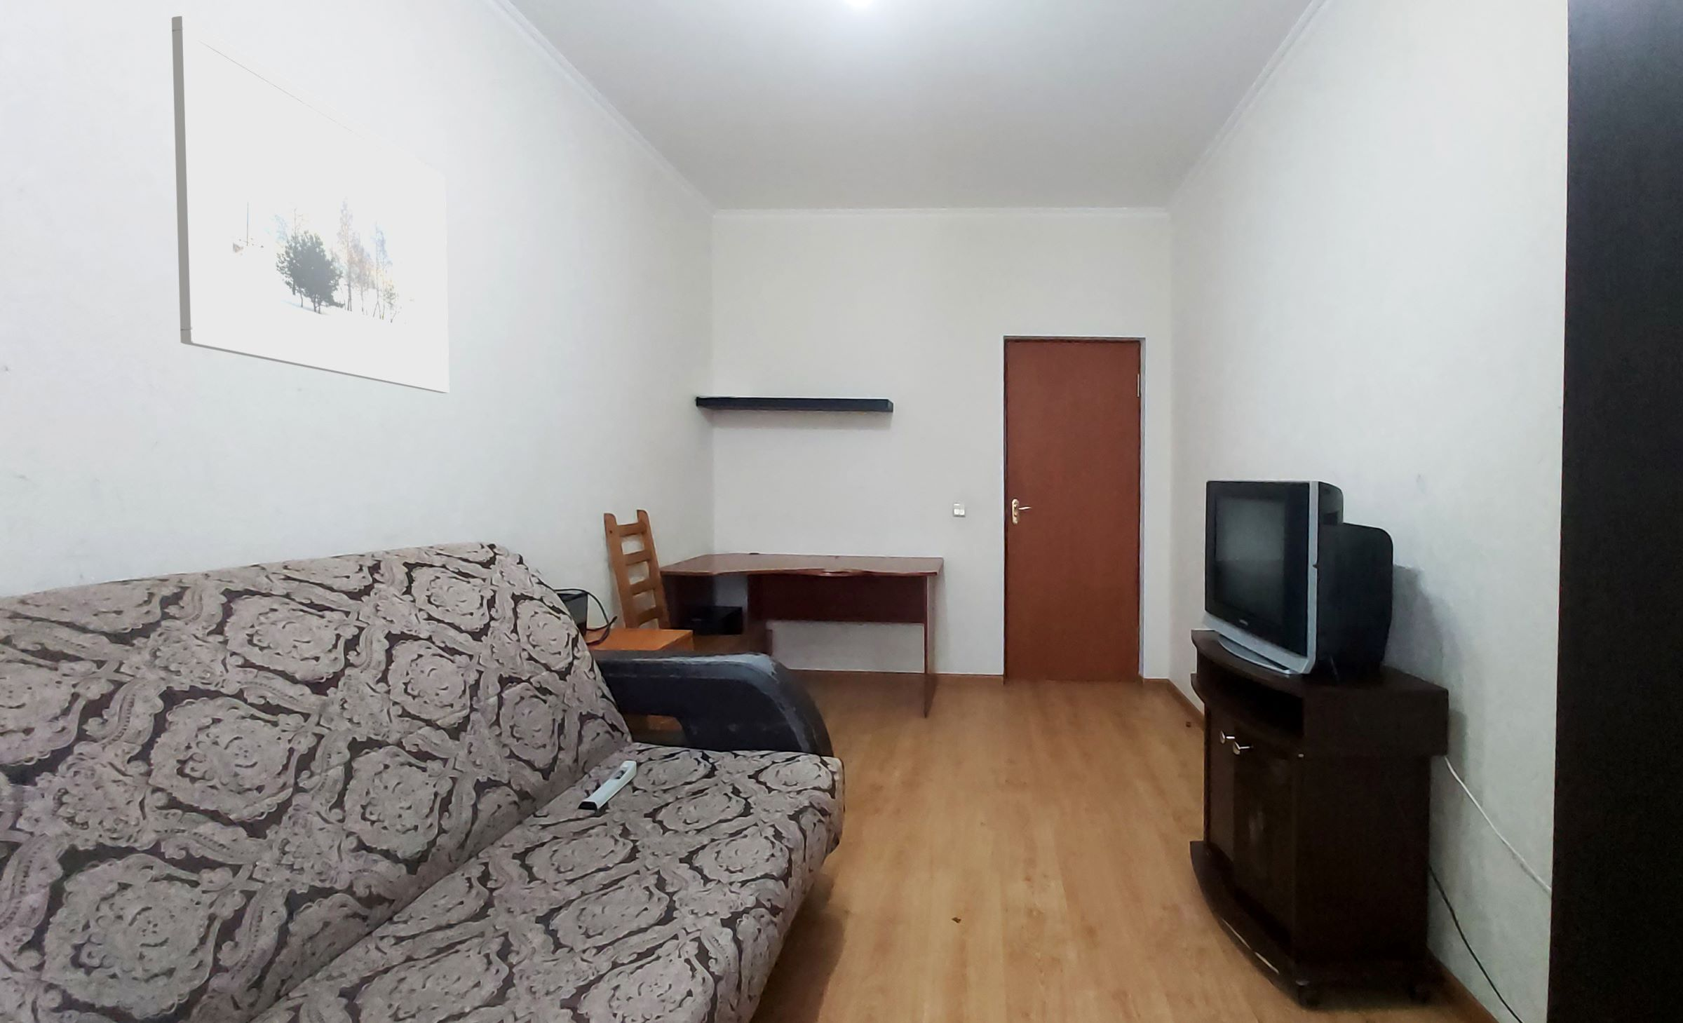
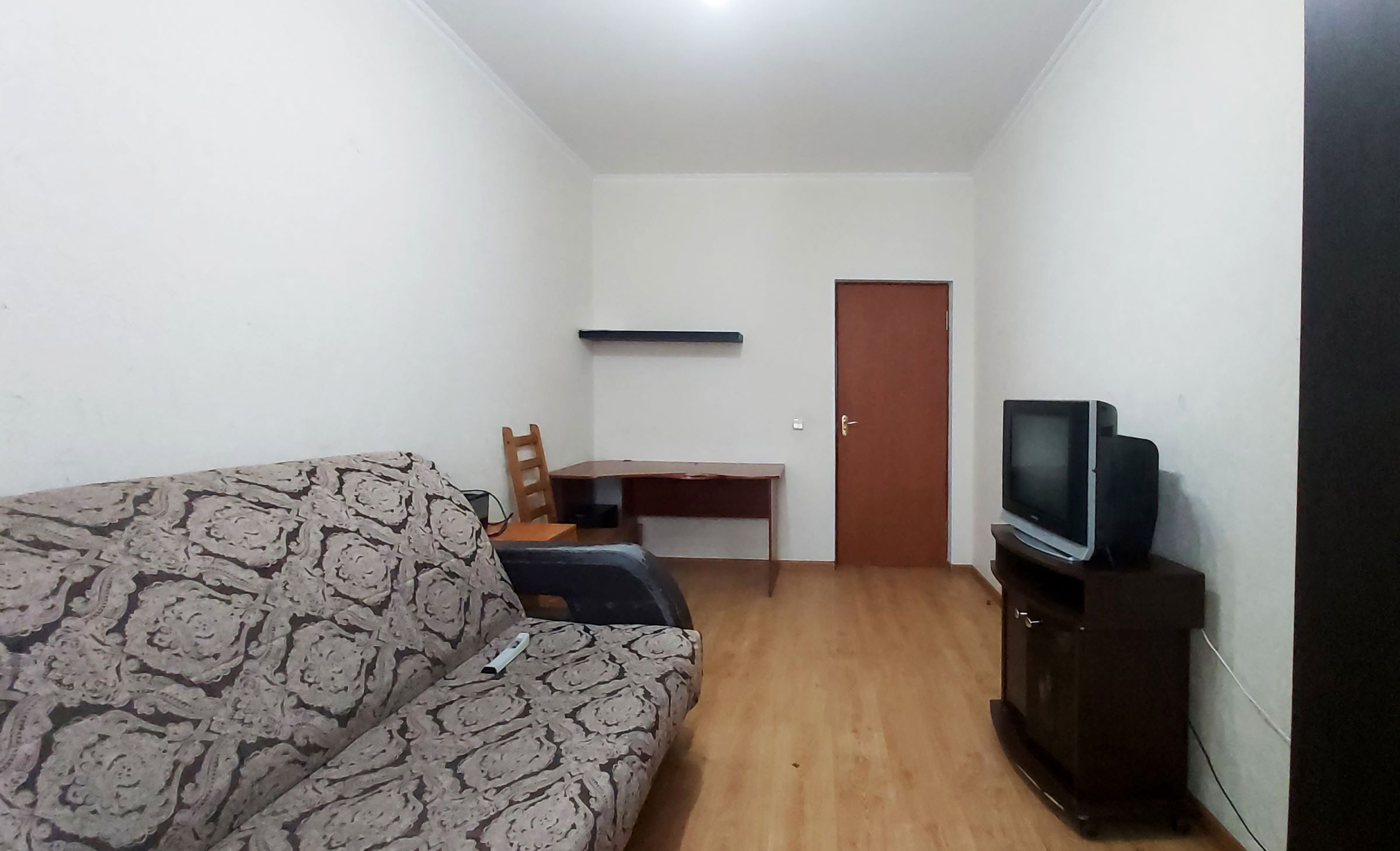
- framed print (339, 243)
